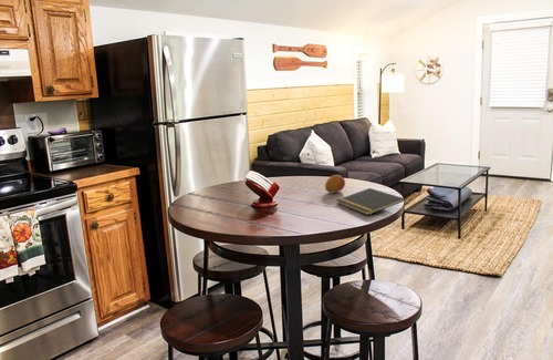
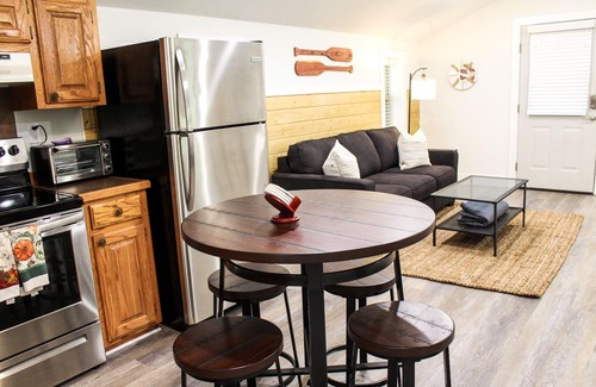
- fruit (335, 183)
- notepad (368, 200)
